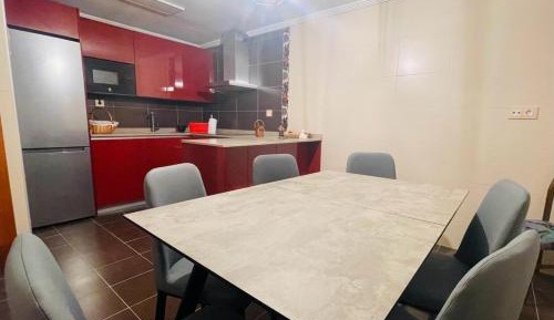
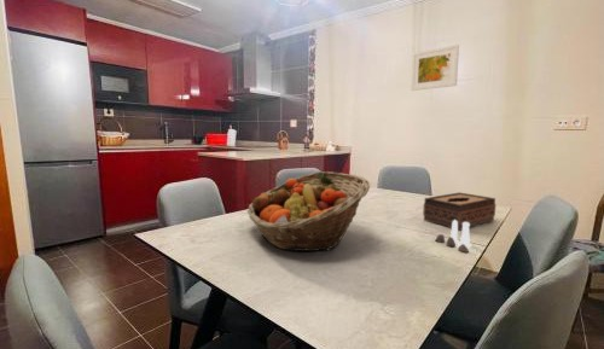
+ salt and pepper shaker set (457, 233)
+ fruit basket (306, 205)
+ tissue box (459, 209)
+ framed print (434, 69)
